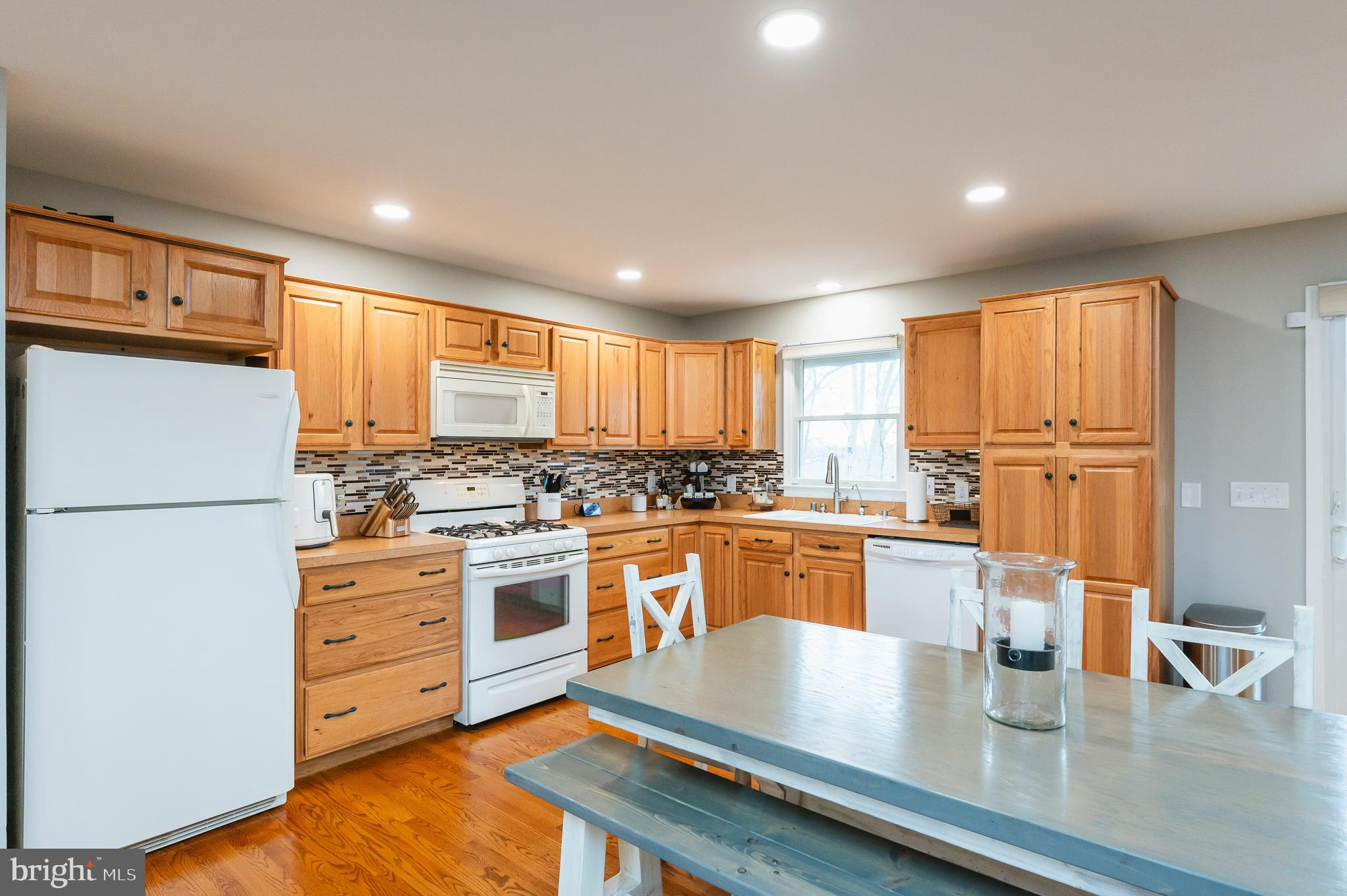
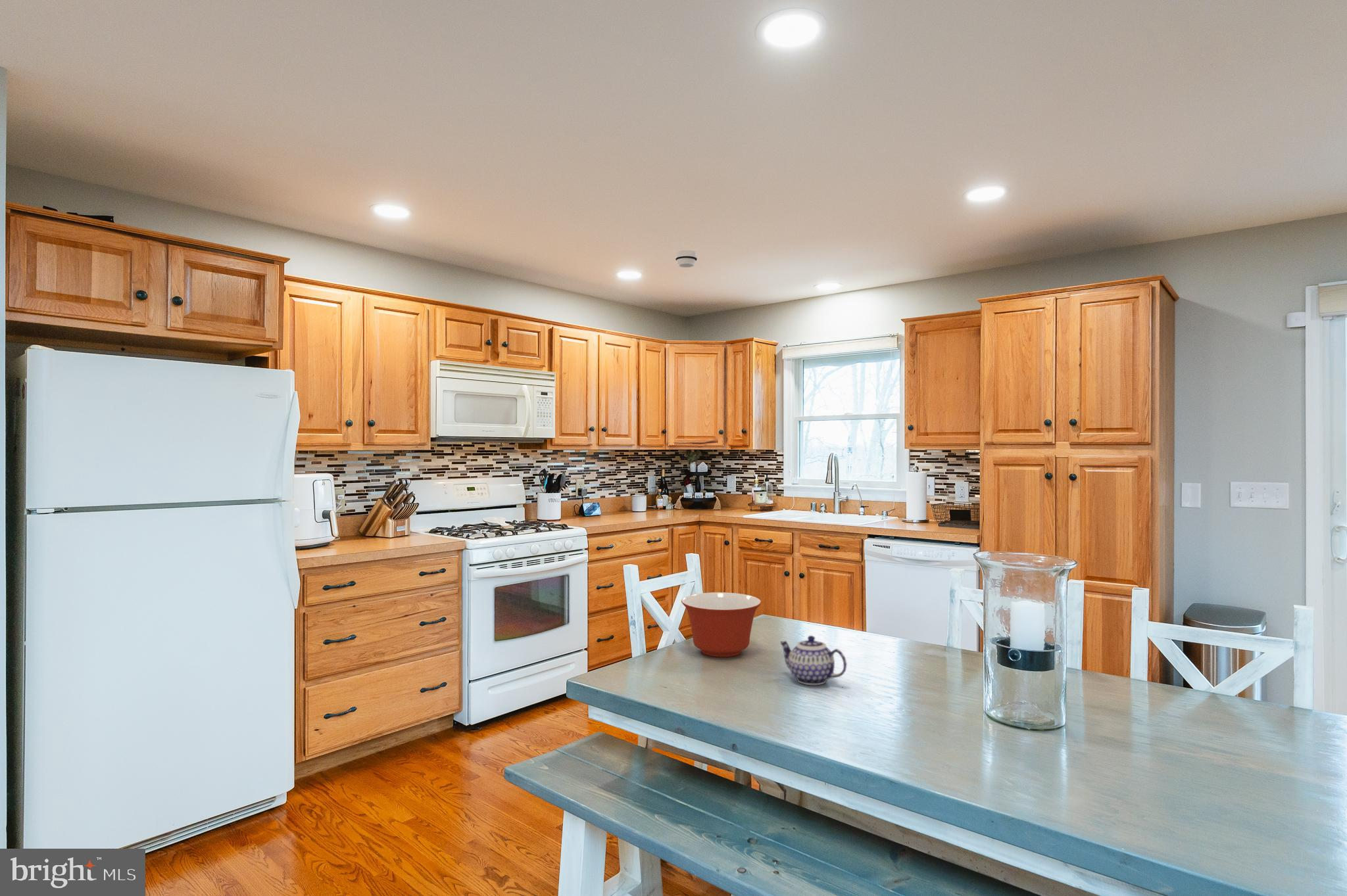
+ smoke detector (686, 259)
+ teapot (812, 658)
+ mixing bowl (721, 625)
